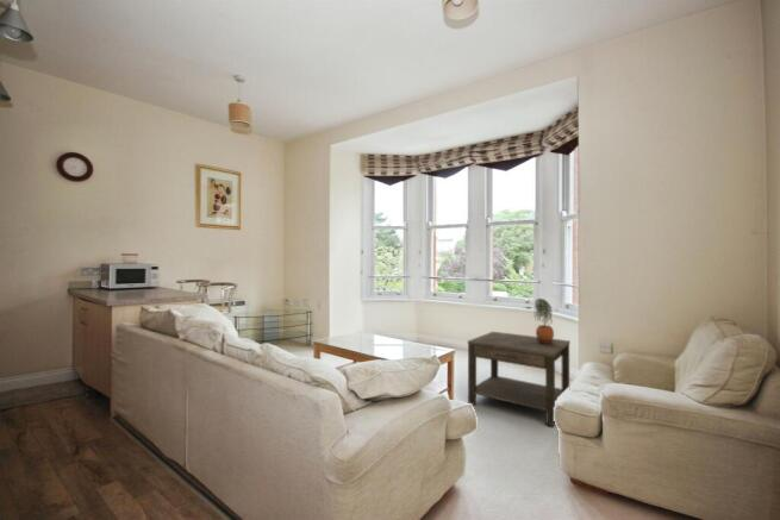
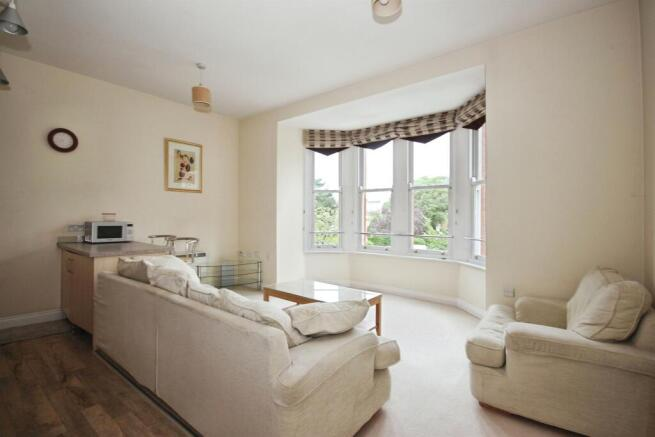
- side table (517, 380)
- potted plant (543, 319)
